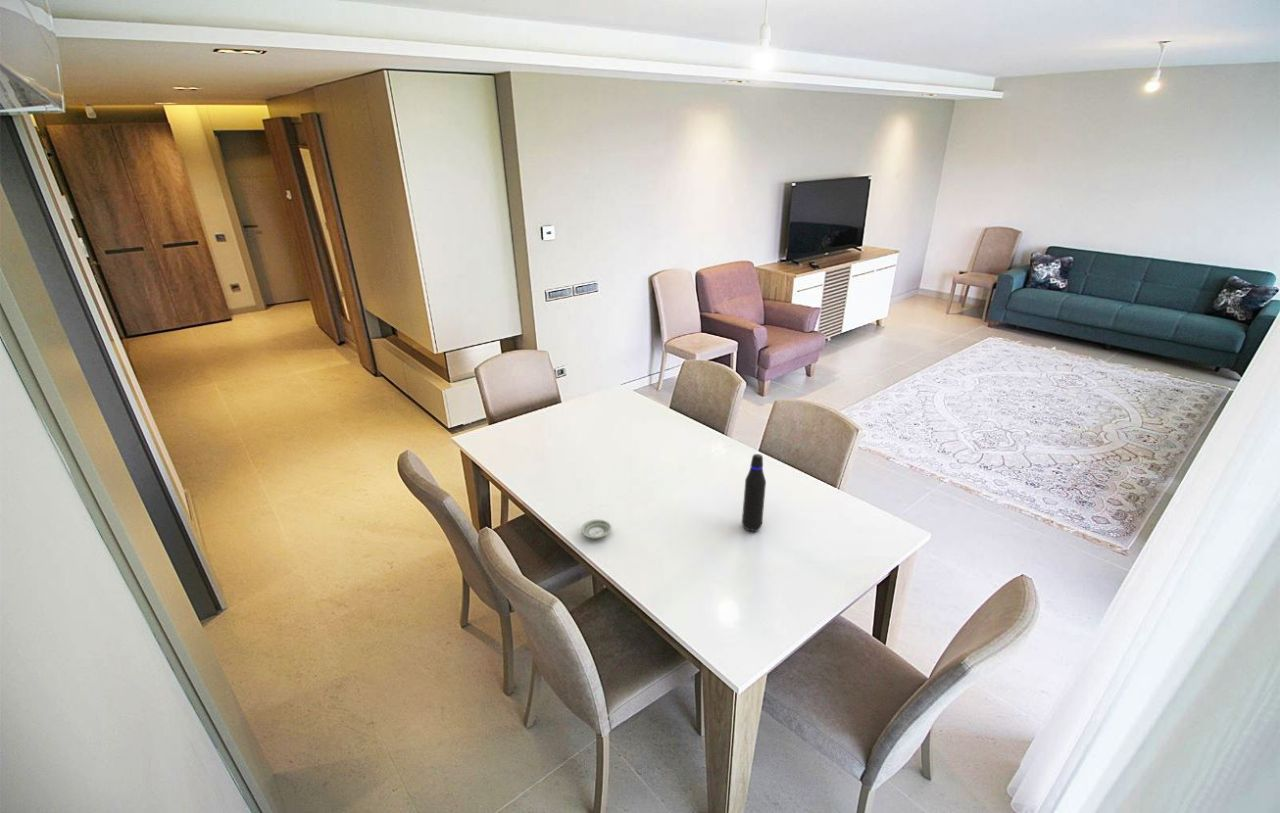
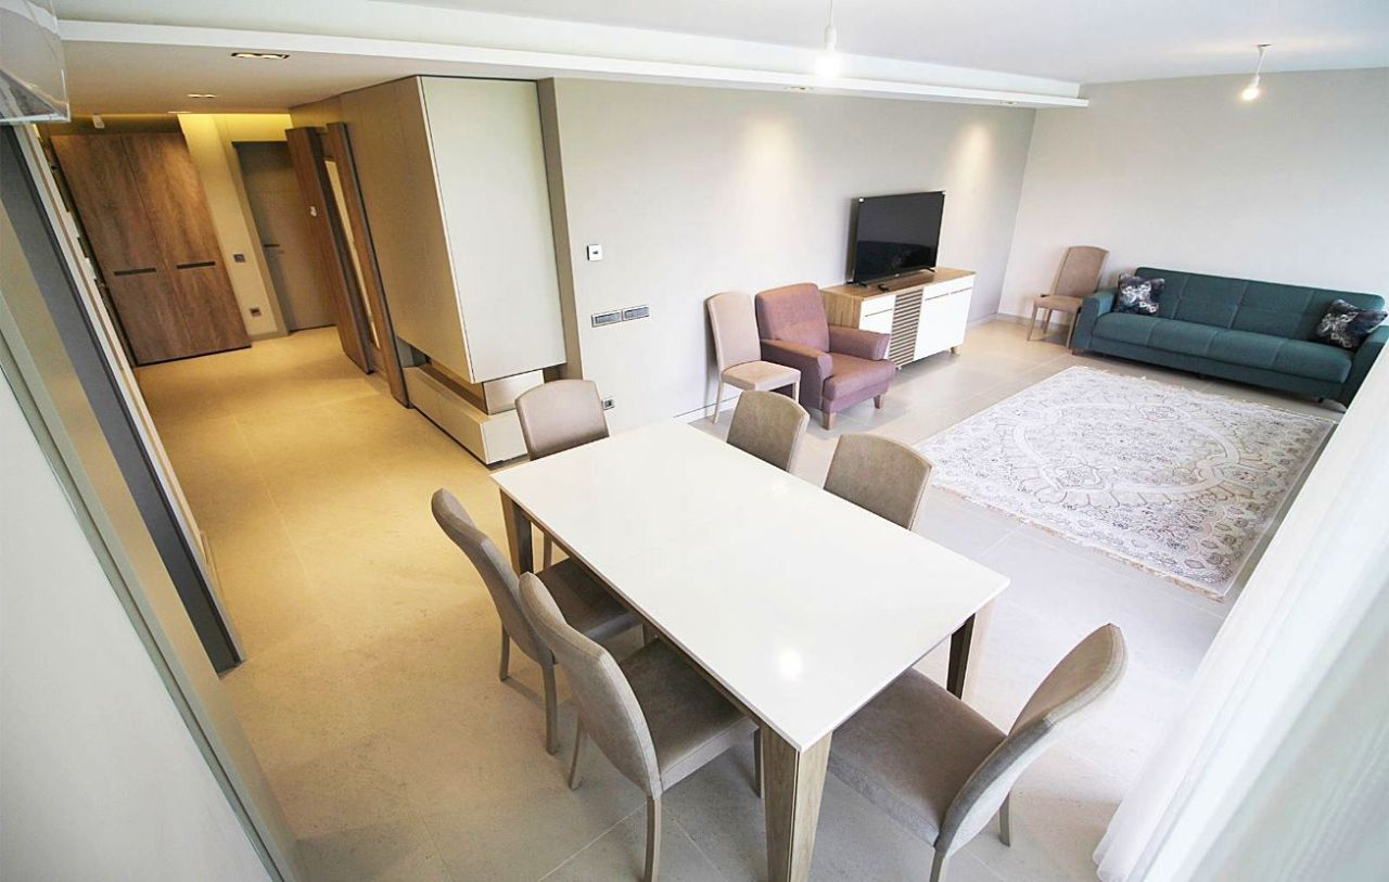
- saucer (596, 530)
- water bottle (754, 493)
